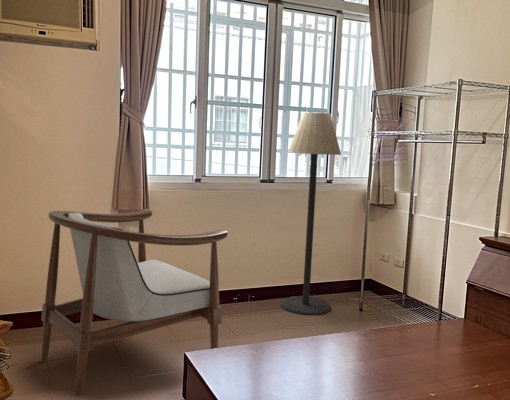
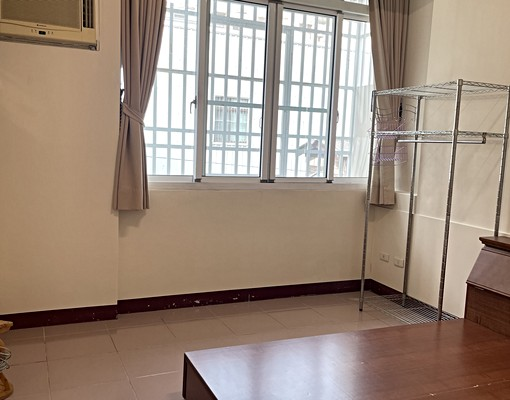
- armchair (127, 286)
- floor lamp (310, 212)
